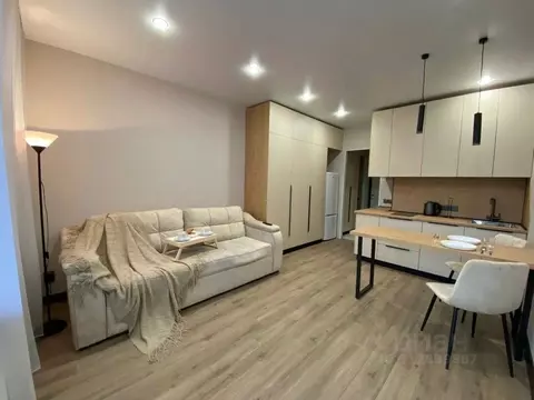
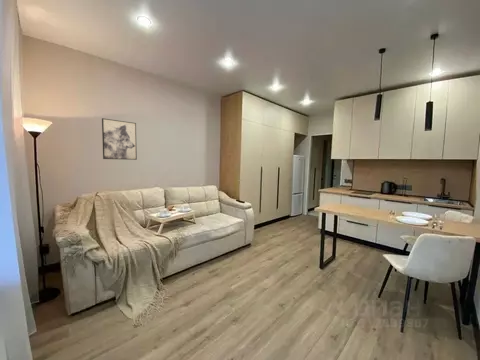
+ wall art (120, 140)
